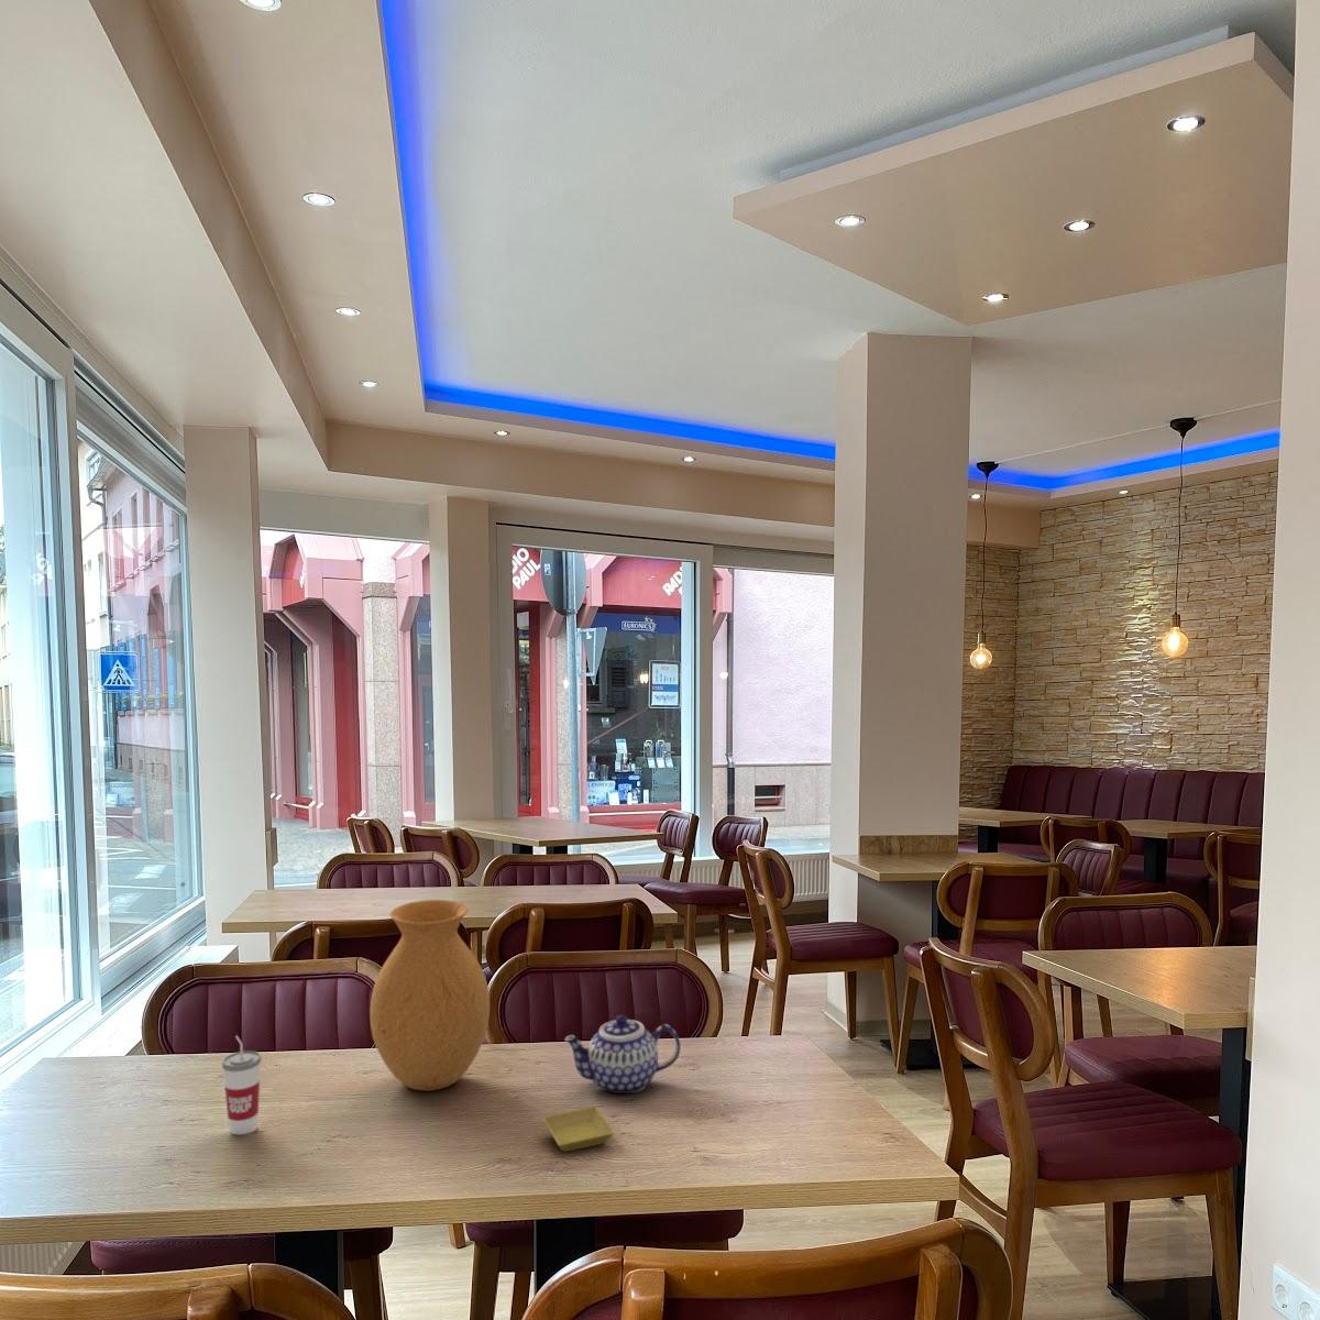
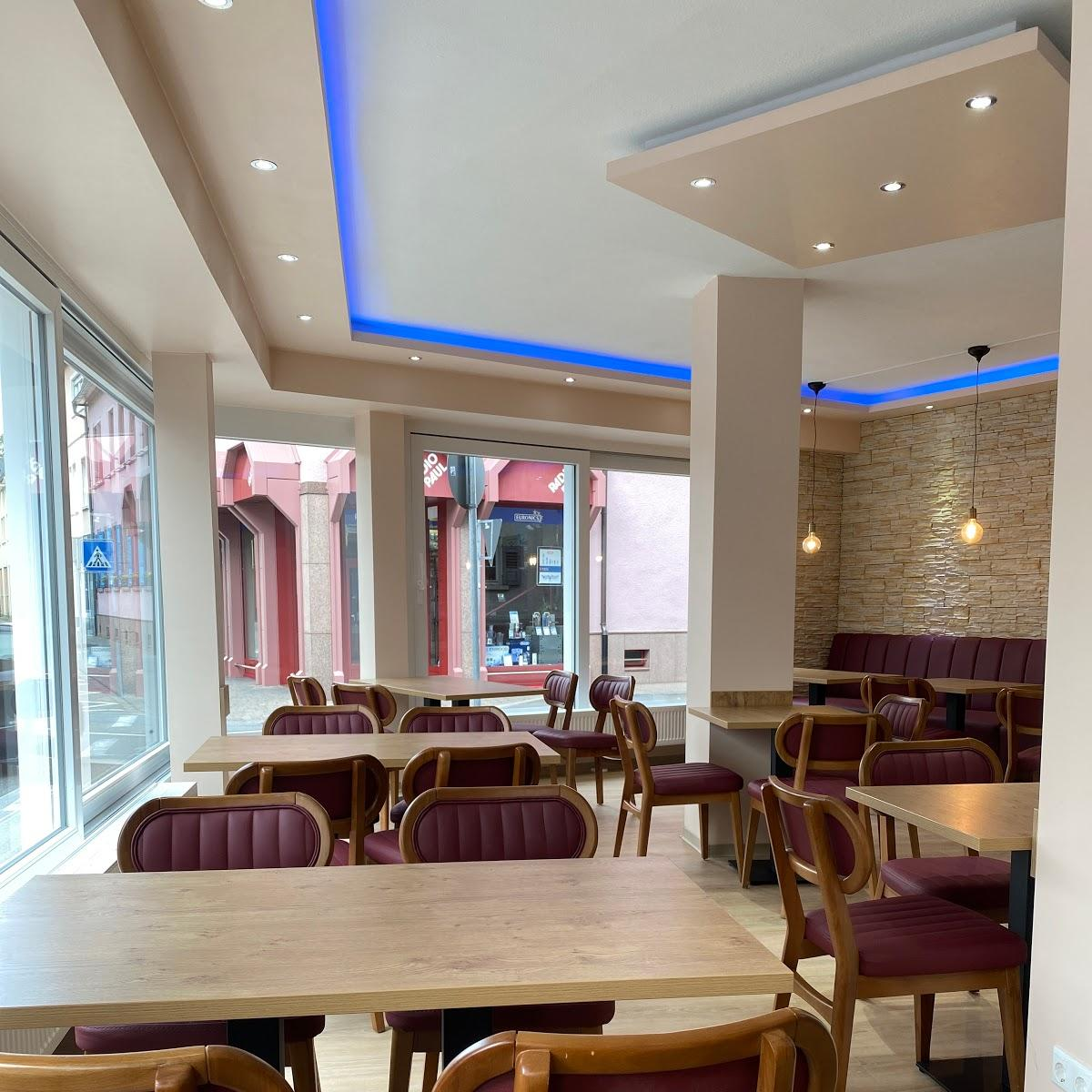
- teapot (623, 1049)
- cup (242, 1082)
- vase (430, 996)
- saucer (578, 1130)
